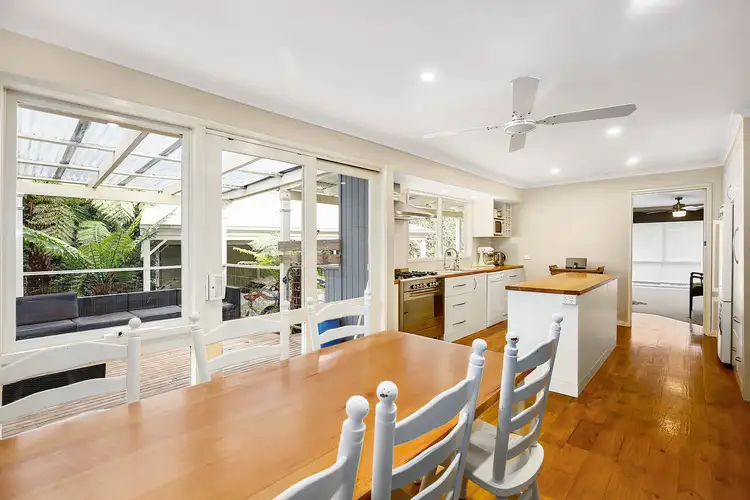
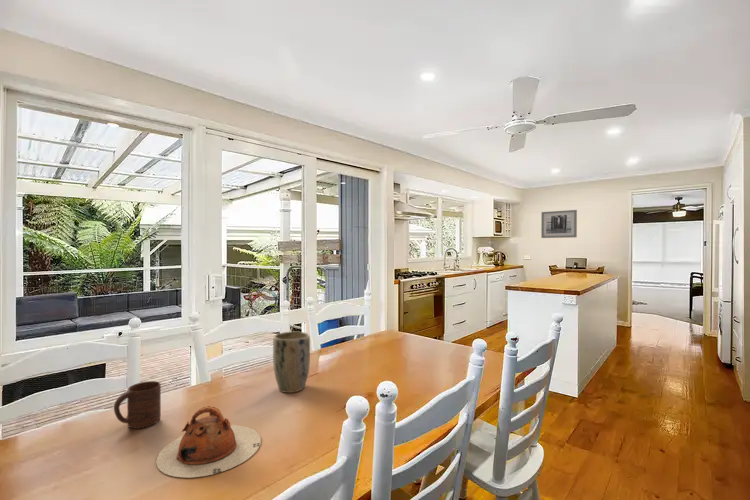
+ wall art (558, 224)
+ plant pot (291, 361)
+ teapot (211, 426)
+ cup (140, 406)
